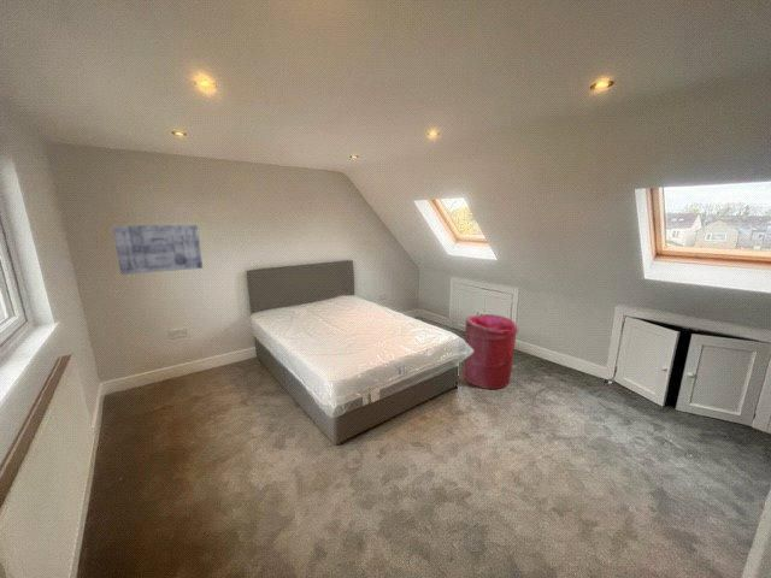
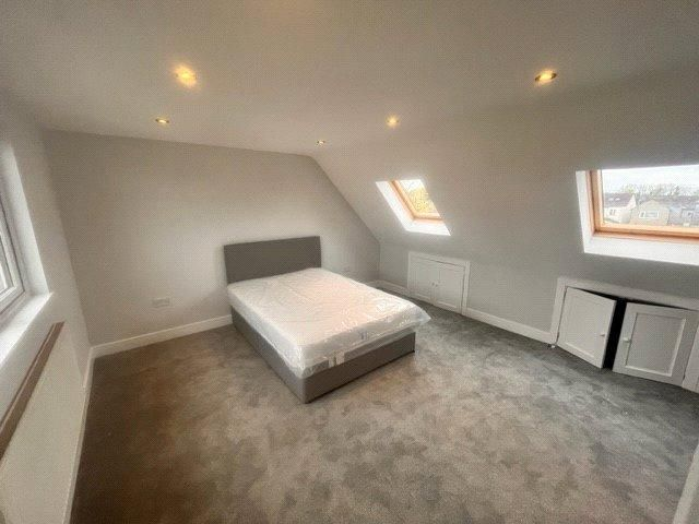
- wall art (160, 248)
- laundry hamper (488, 349)
